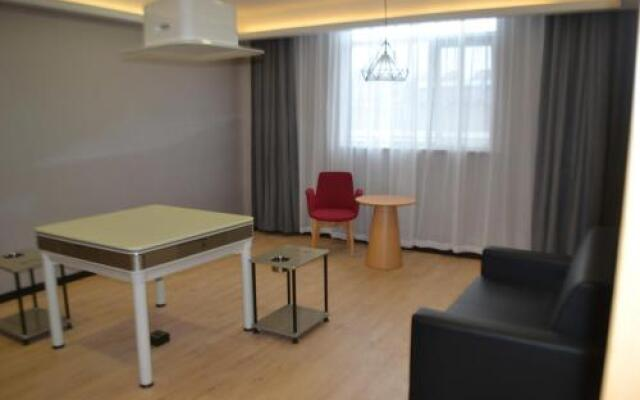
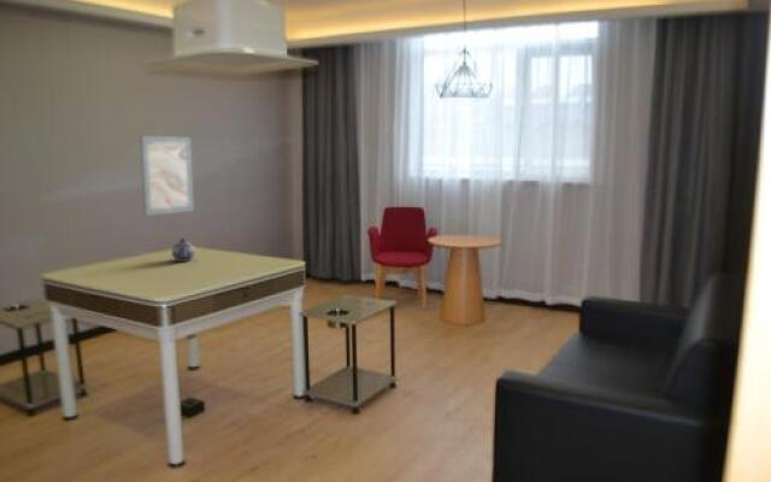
+ wall art (167, 175)
+ teapot (183, 249)
